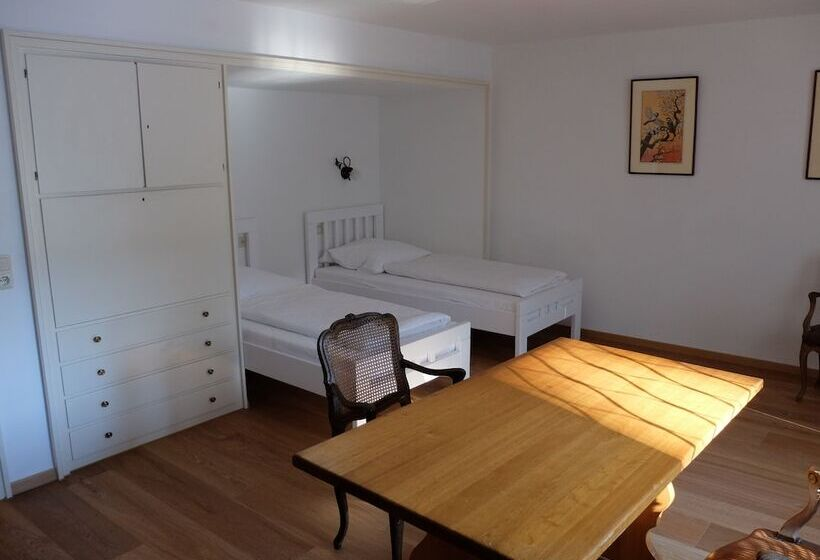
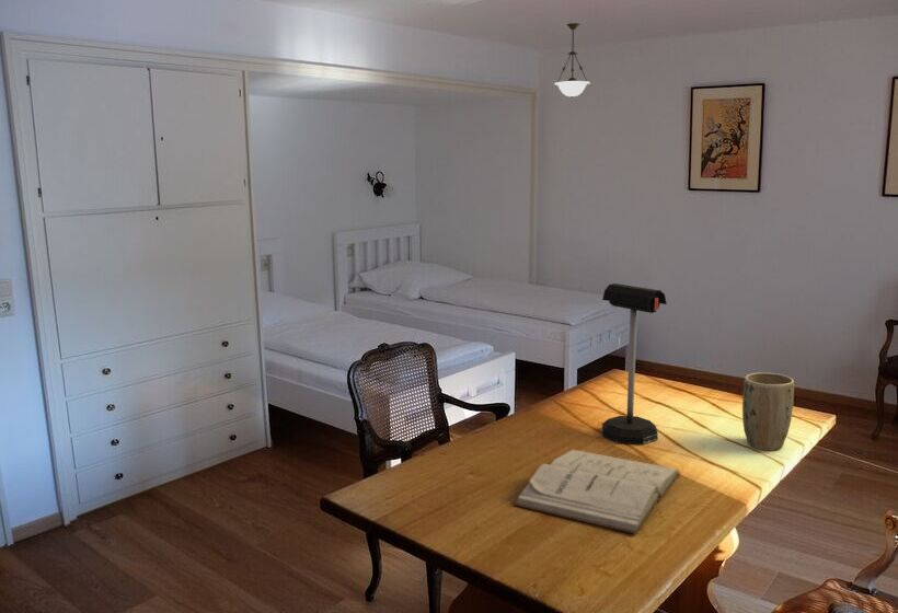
+ book (600, 479)
+ mailbox (631, 361)
+ plant pot (767, 412)
+ pendant light (572, 61)
